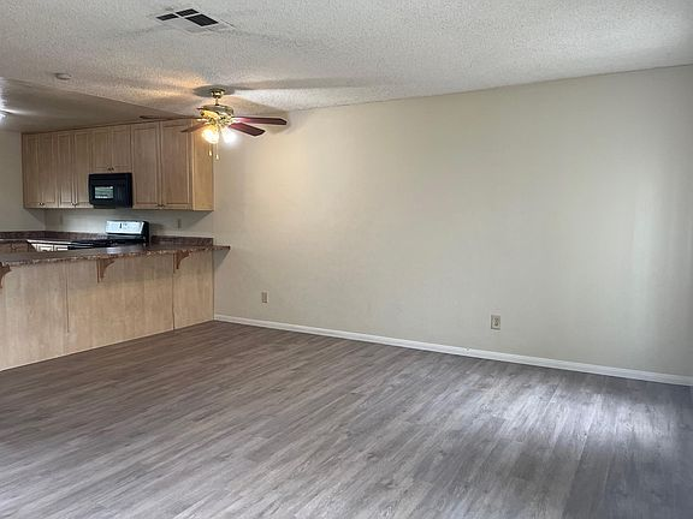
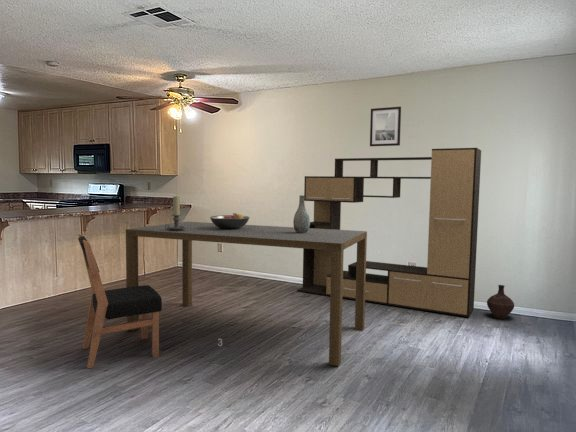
+ vase (301, 213)
+ media console (382, 197)
+ ceramic jug (500, 301)
+ dining table (248, 244)
+ fruit bowl (229, 220)
+ candle holder (174, 212)
+ wall art (385, 126)
+ dining chair (119, 294)
